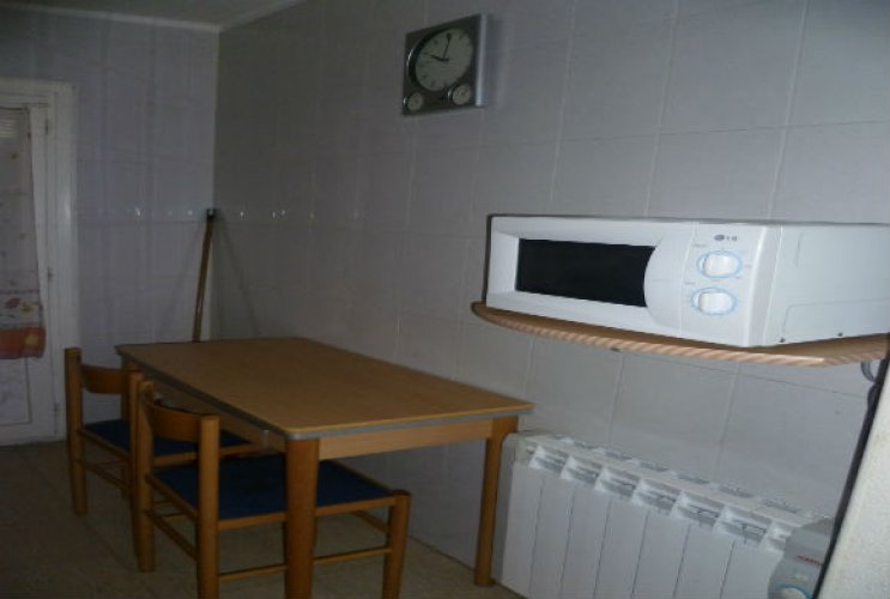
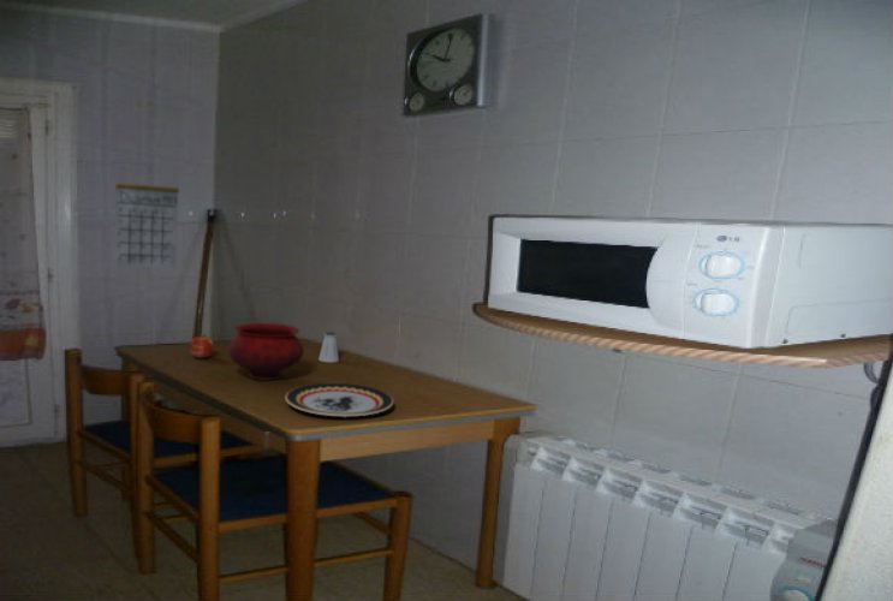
+ apple (201, 345)
+ bowl (266, 352)
+ plate (339, 401)
+ saltshaker (329, 346)
+ calendar (147, 216)
